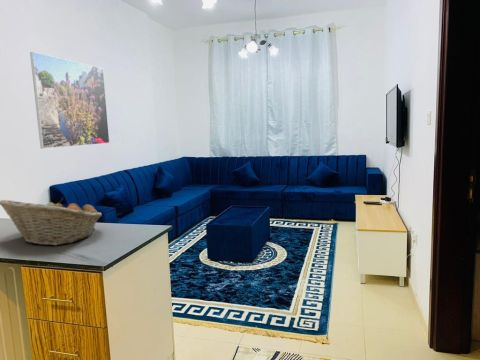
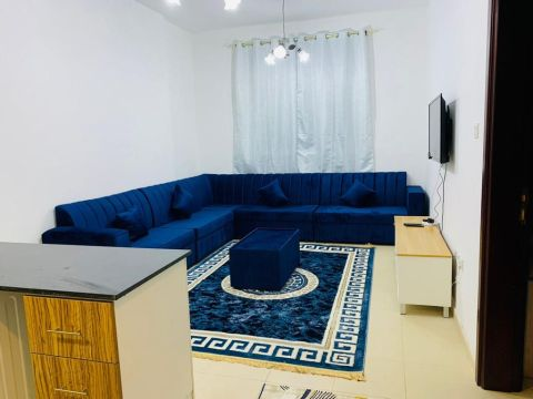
- fruit basket (52, 216)
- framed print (75, 104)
